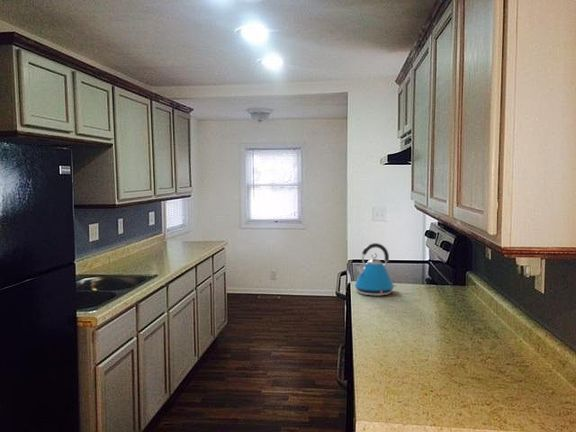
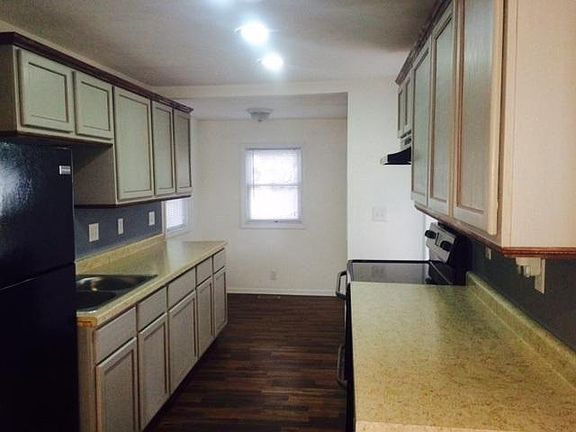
- kettle (375, 267)
